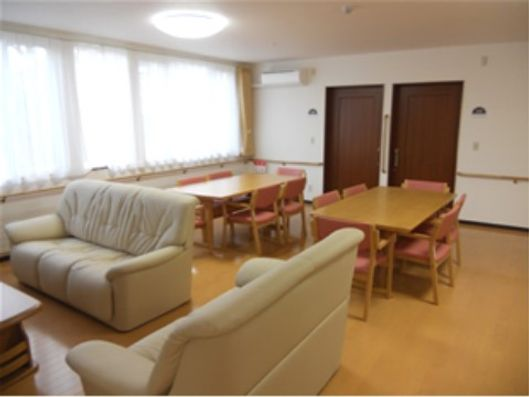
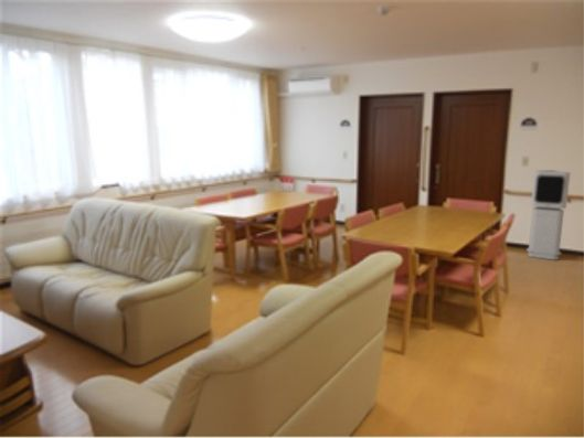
+ air purifier (548, 213)
